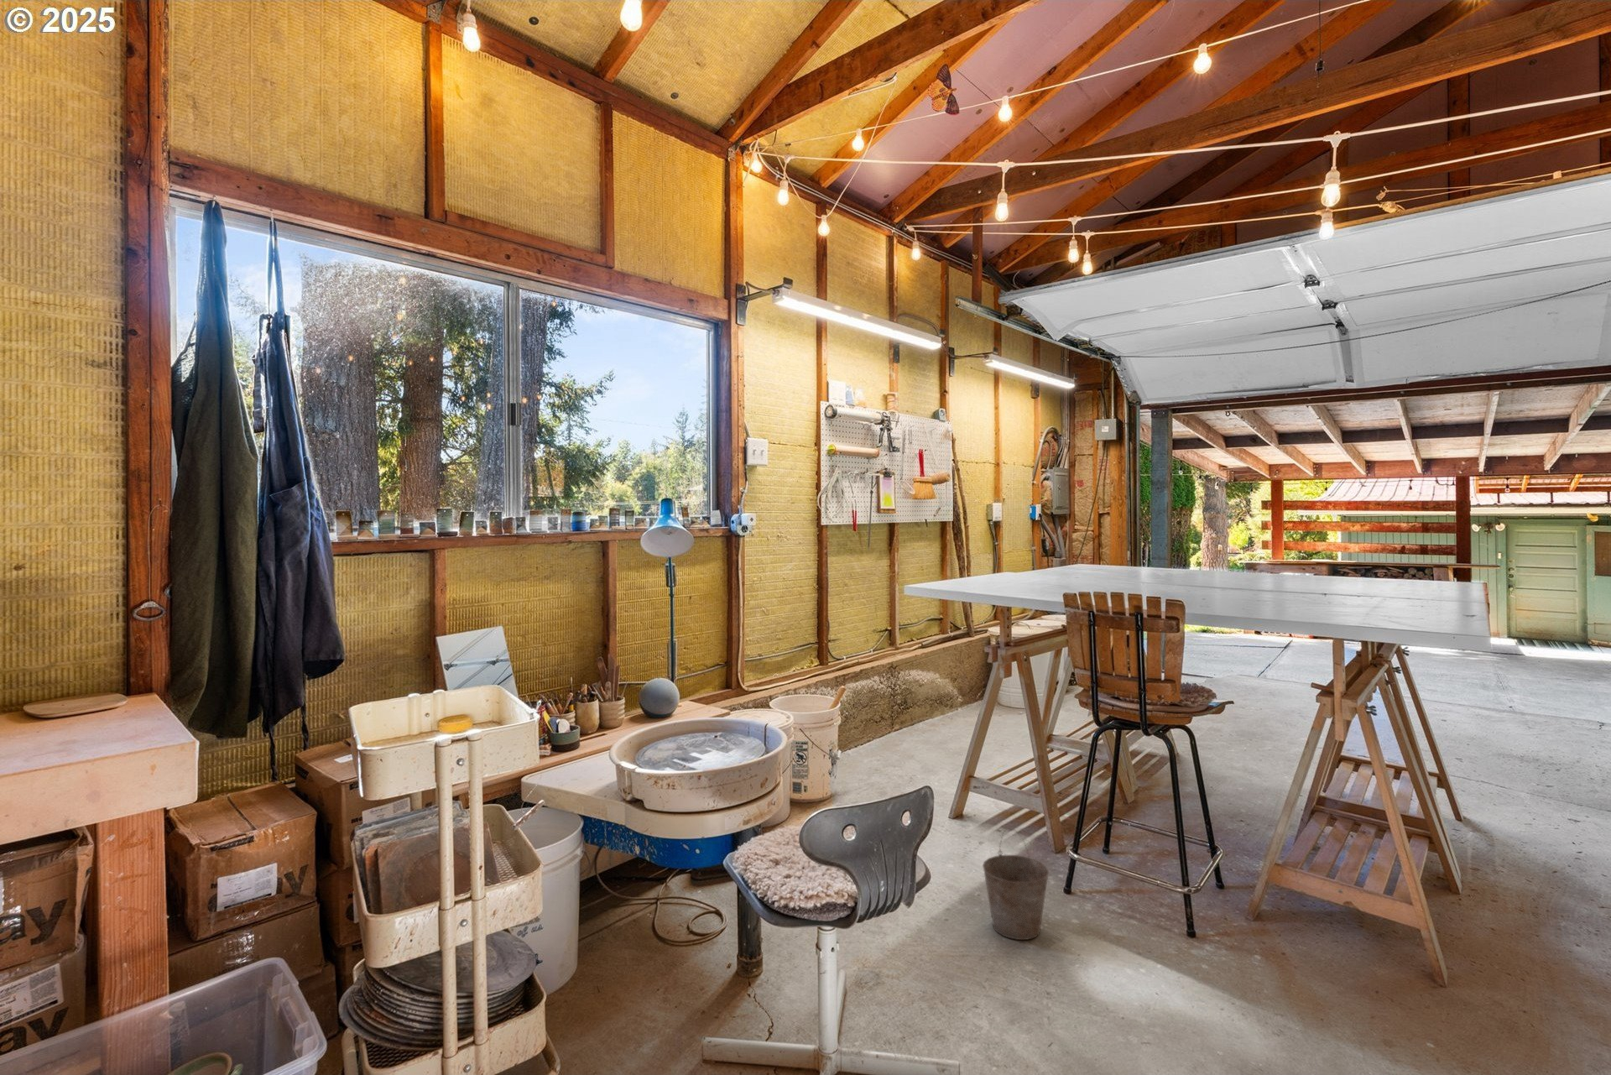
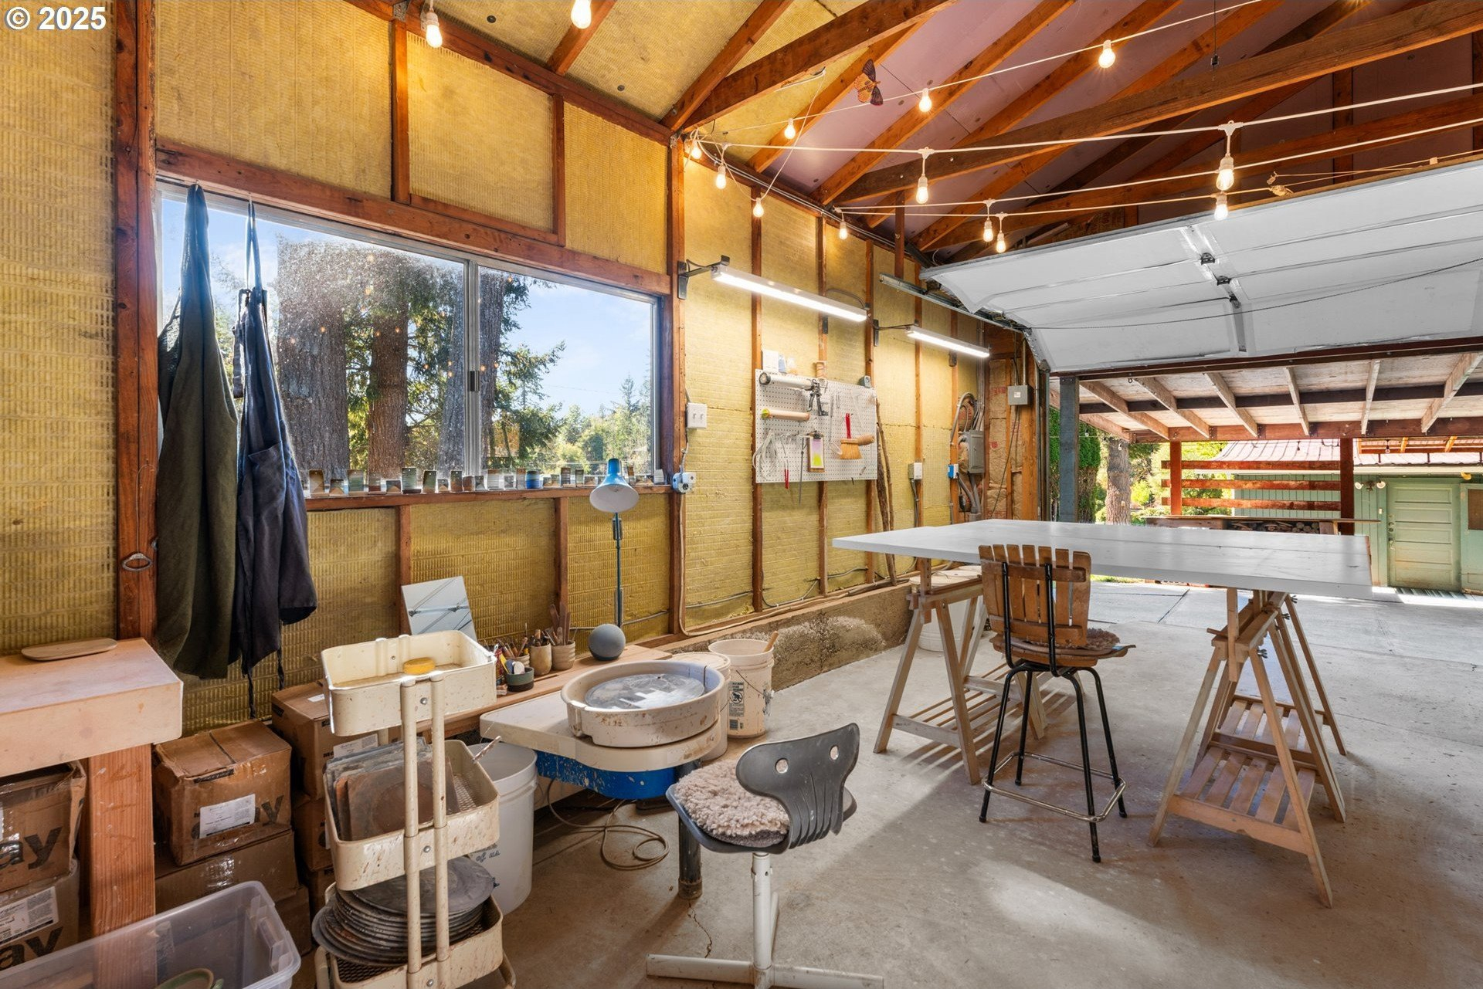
- bucket (1015, 878)
